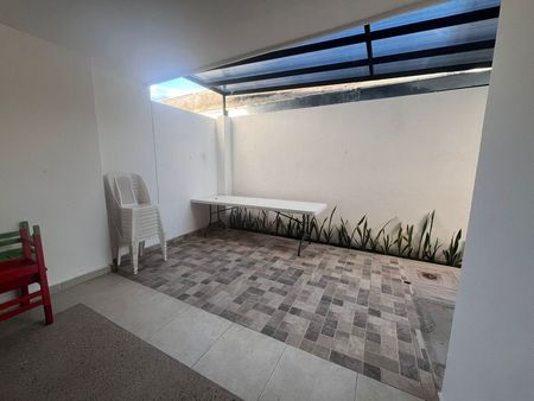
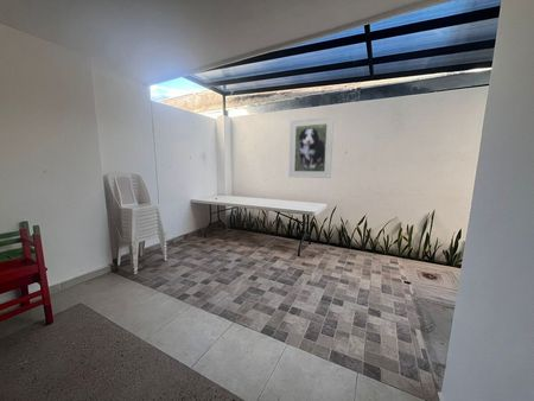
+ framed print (310, 148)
